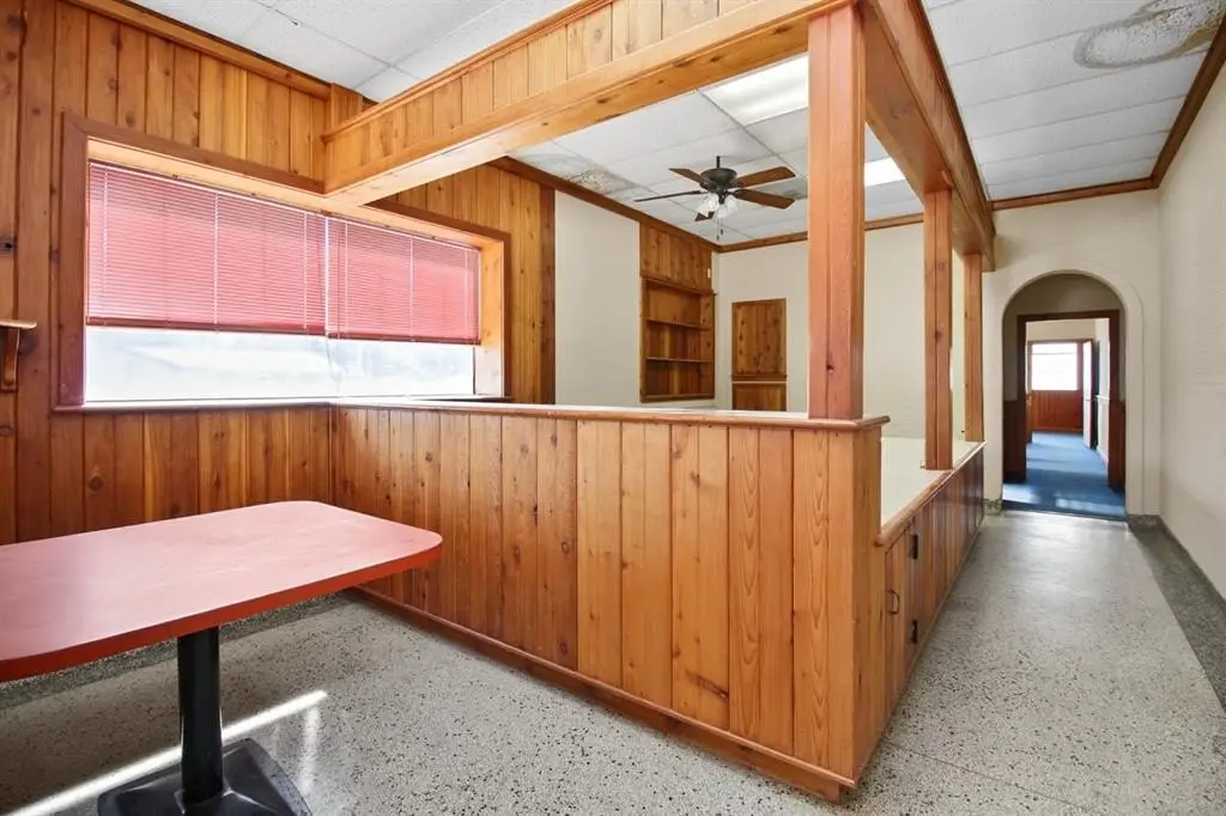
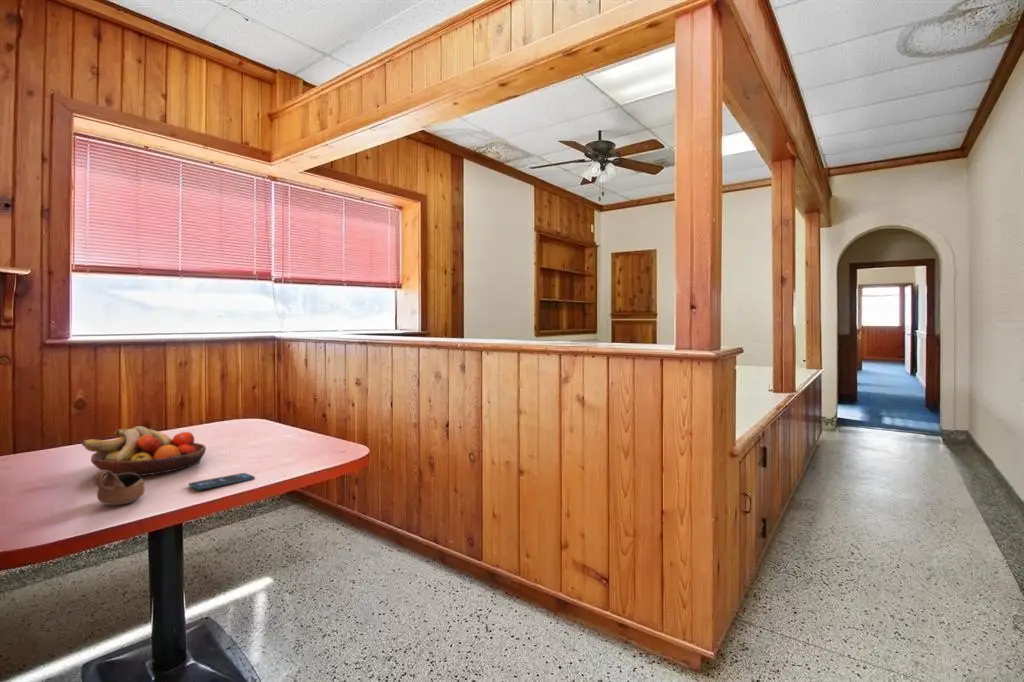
+ cup (115, 484)
+ fruit bowl (150, 447)
+ smartphone (222, 480)
